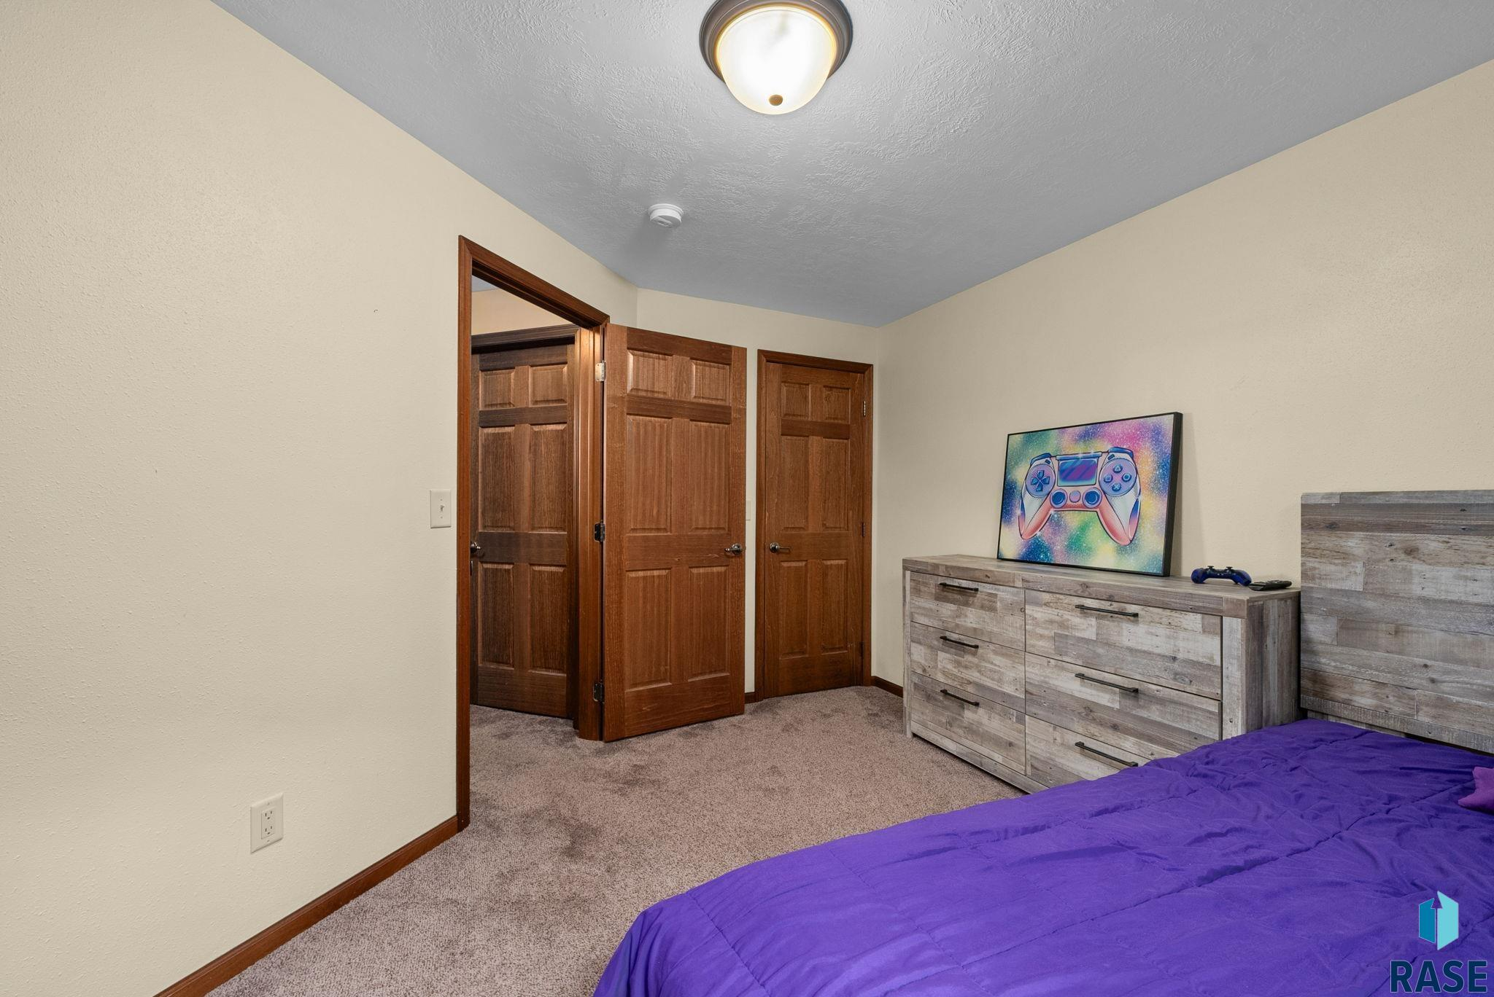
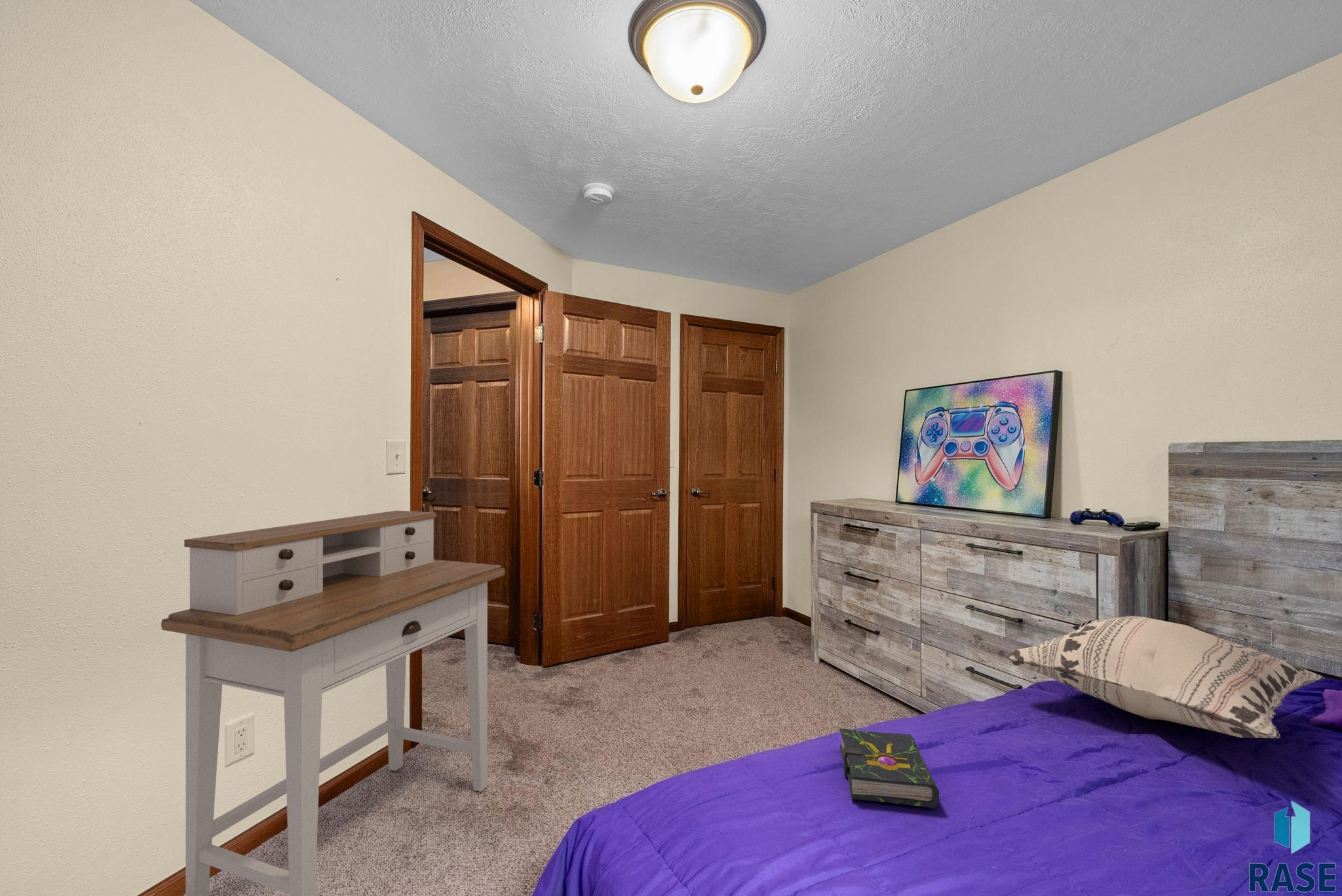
+ book (884, 764)
+ desk (359, 676)
+ decorative pillow (1156, 666)
